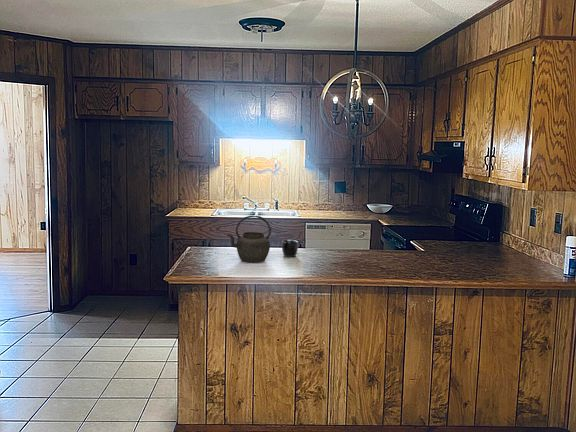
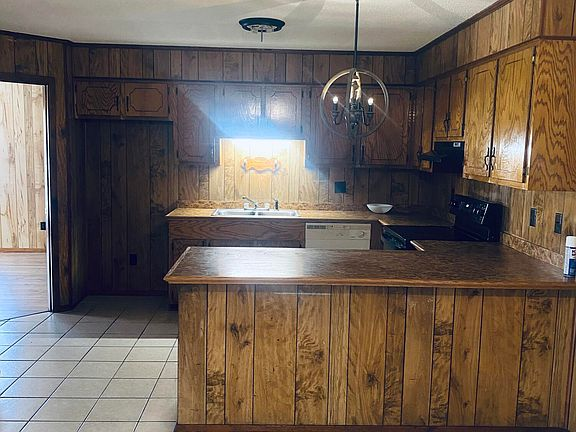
- kettle (248, 238)
- mug (290, 249)
